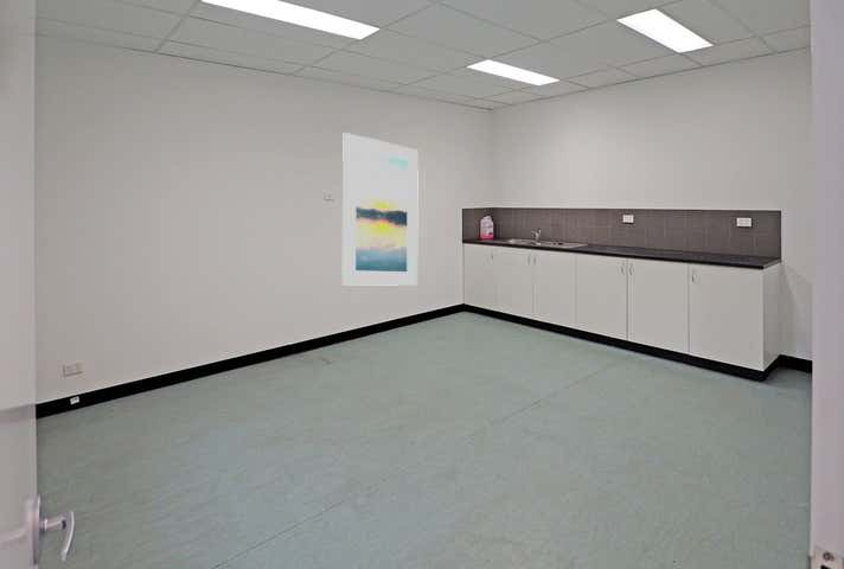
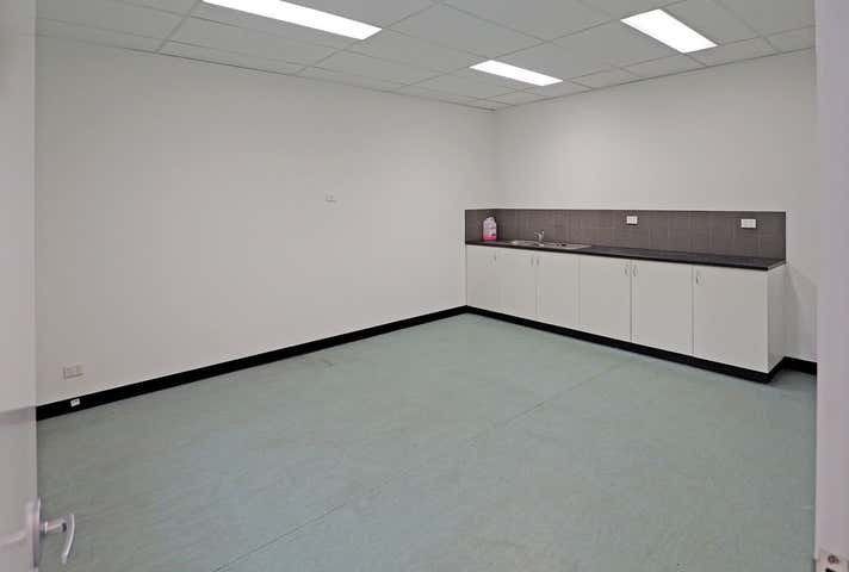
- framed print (382, 213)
